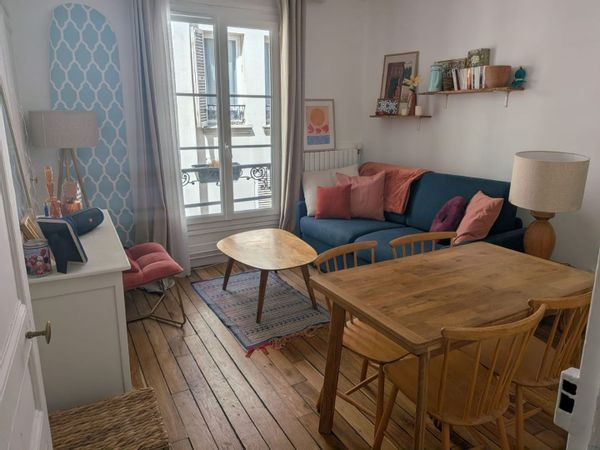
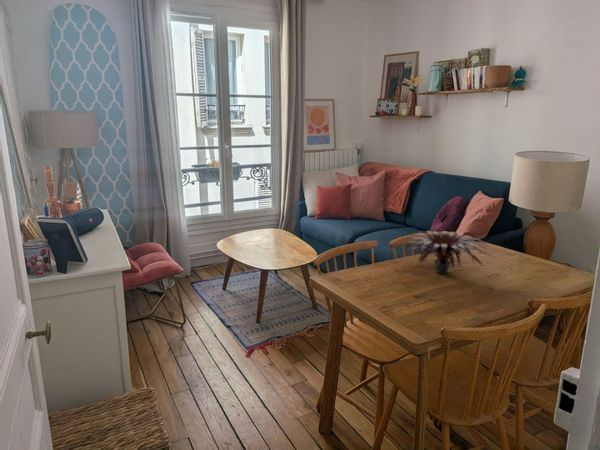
+ plant (443, 255)
